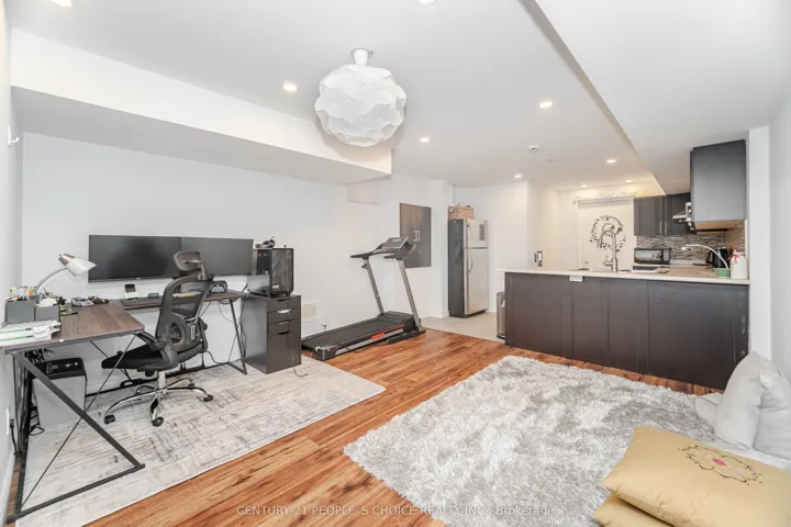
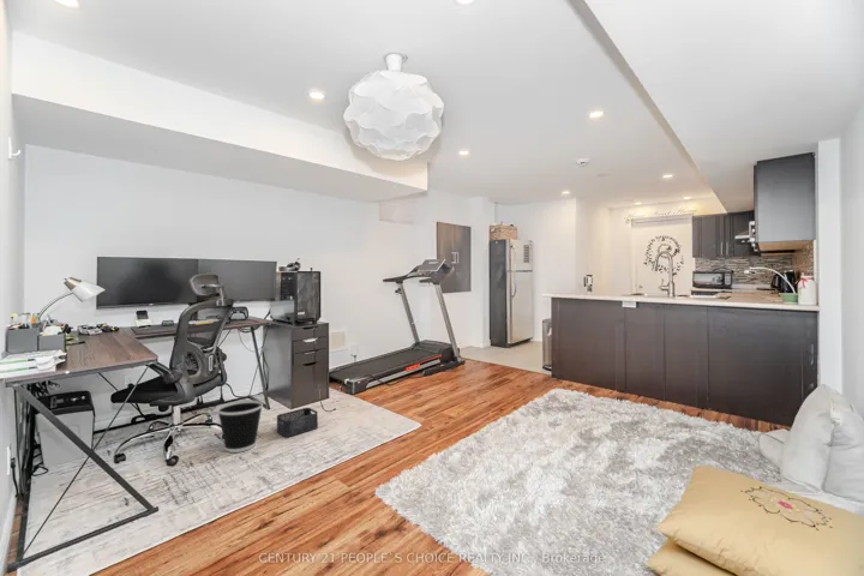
+ storage bin (298, 421)
+ wastebasket (240, 426)
